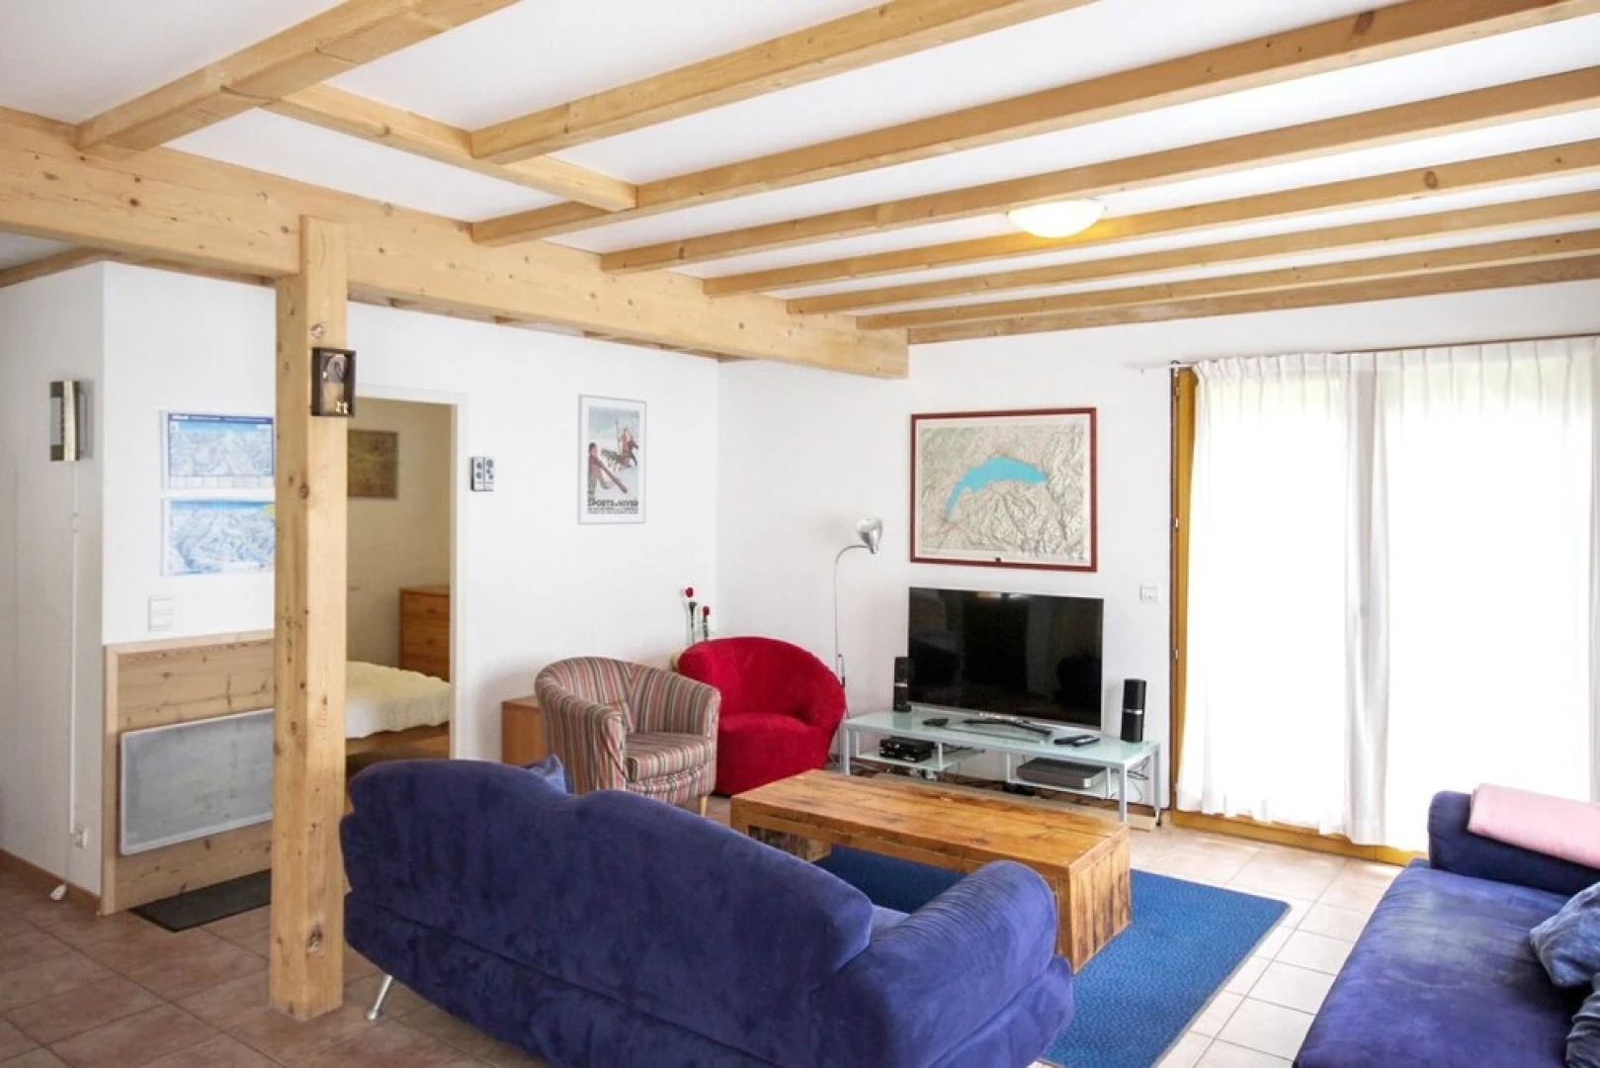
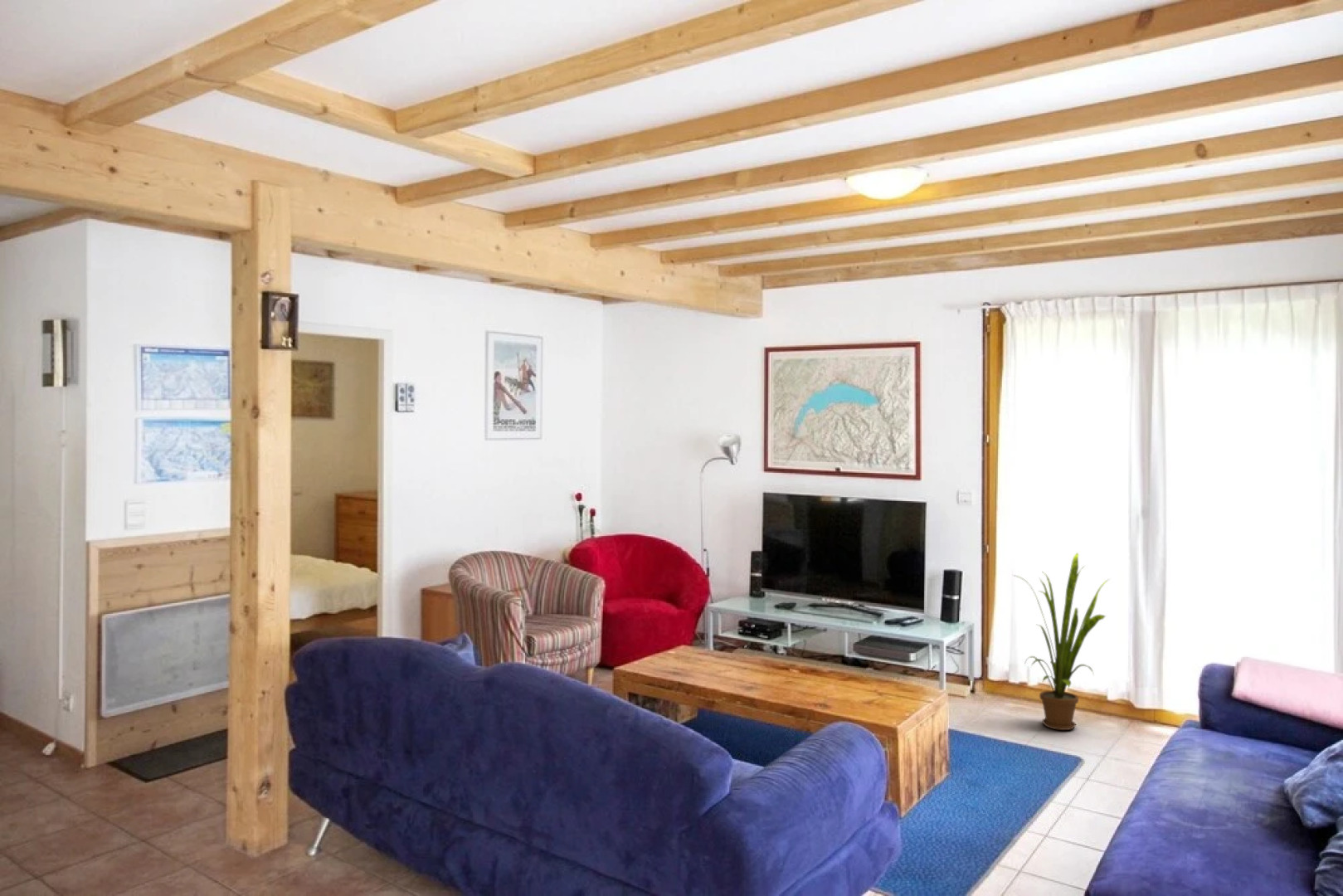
+ house plant (1058, 640)
